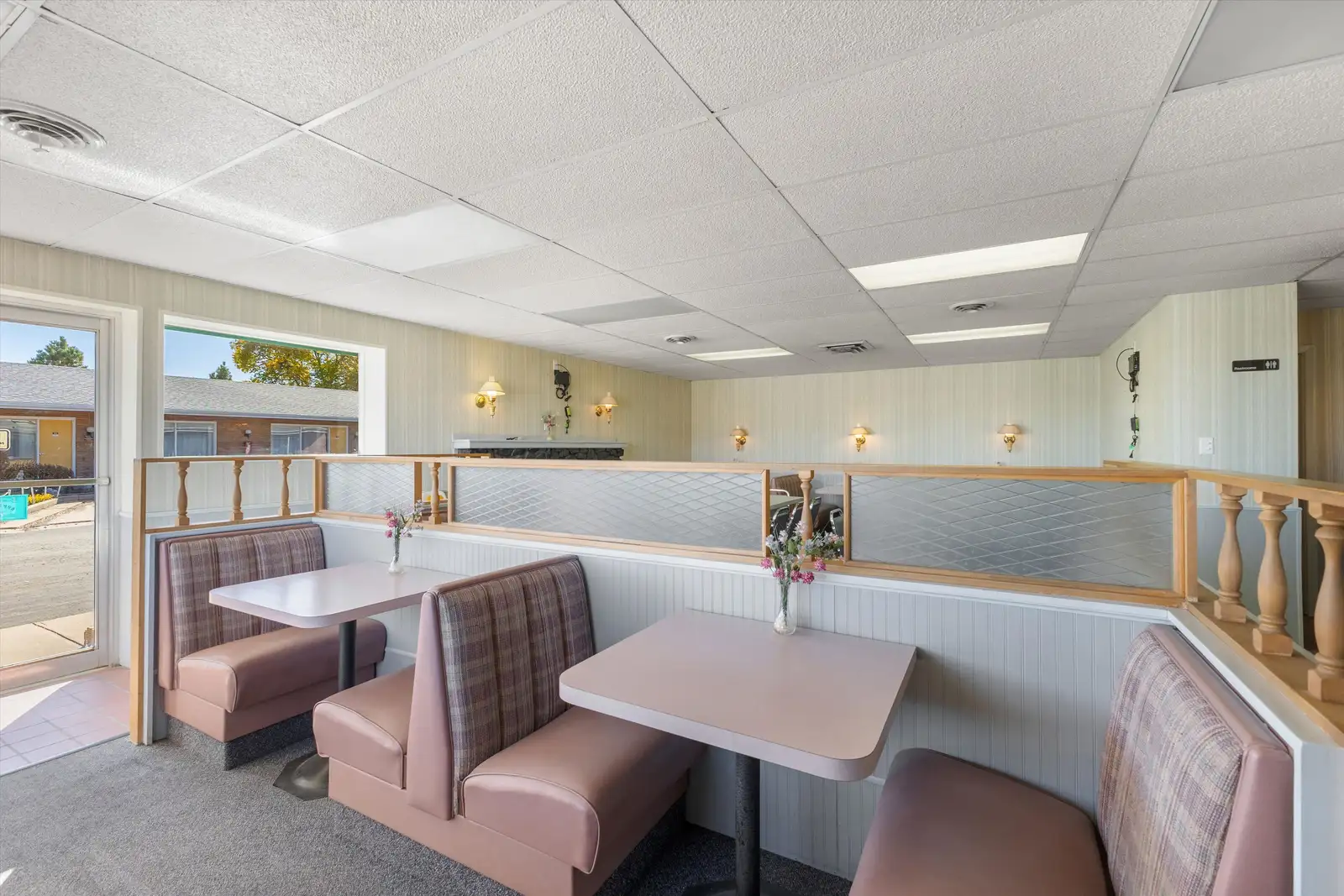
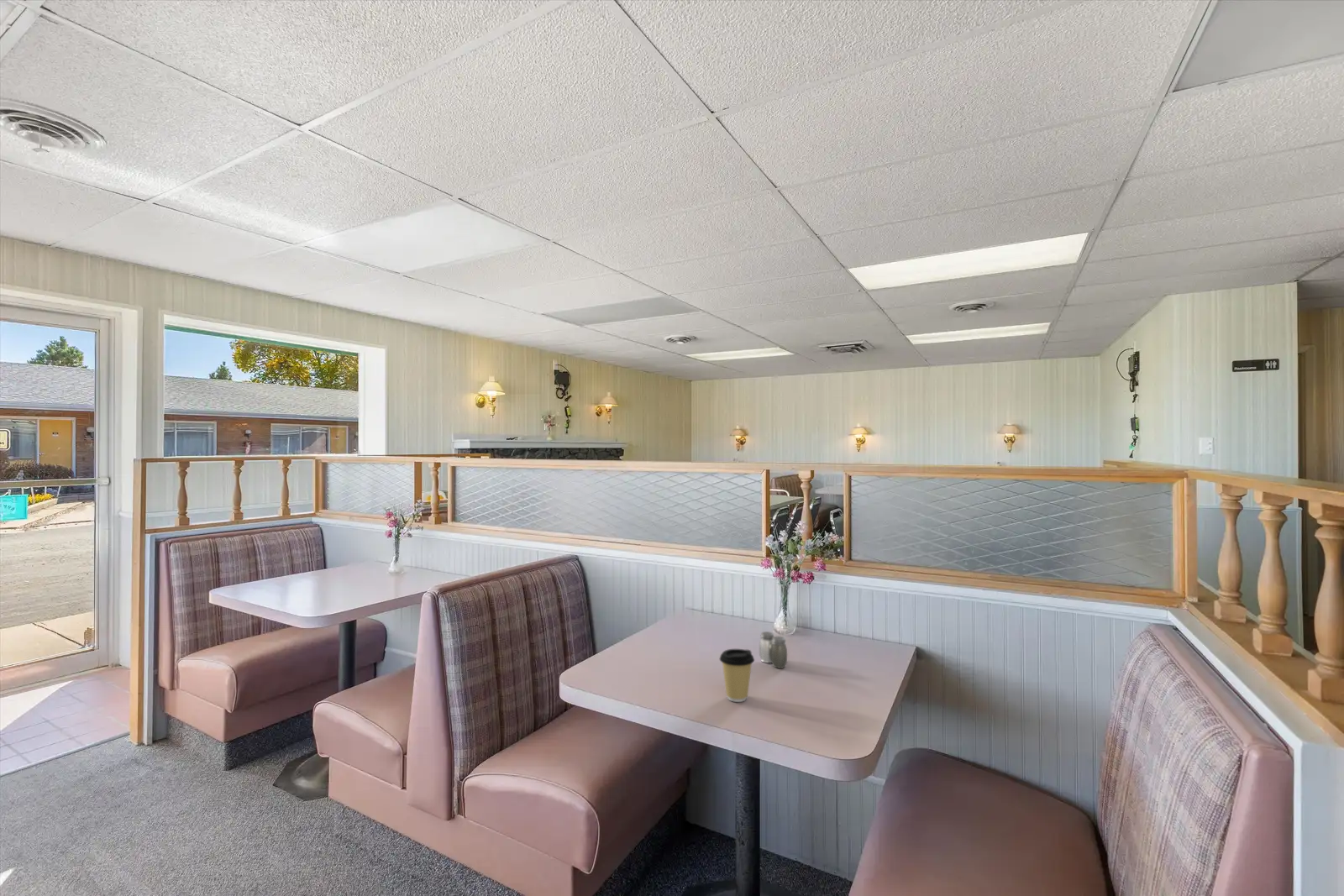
+ salt and pepper shaker (773, 648)
+ coffee cup (737, 674)
